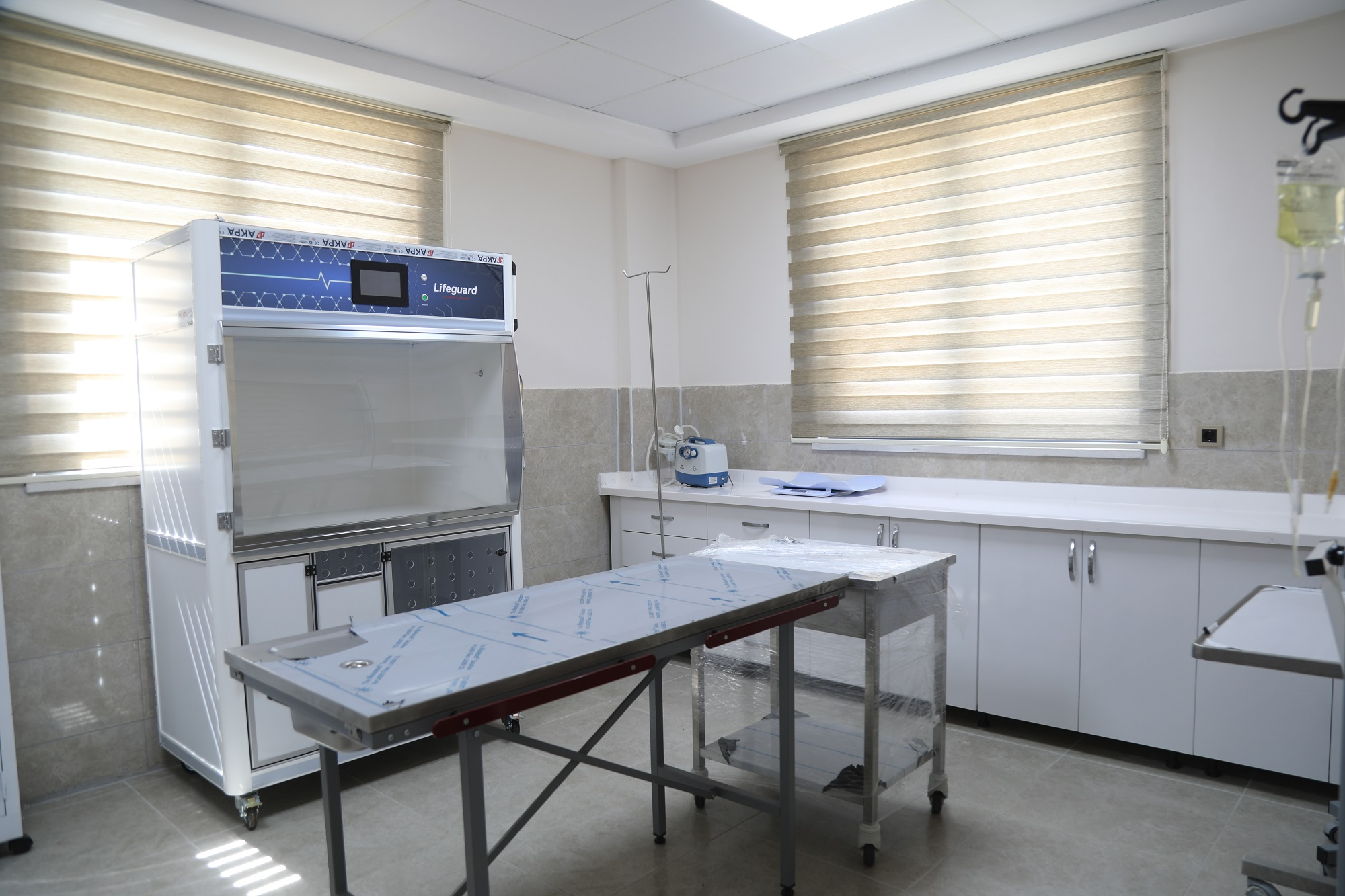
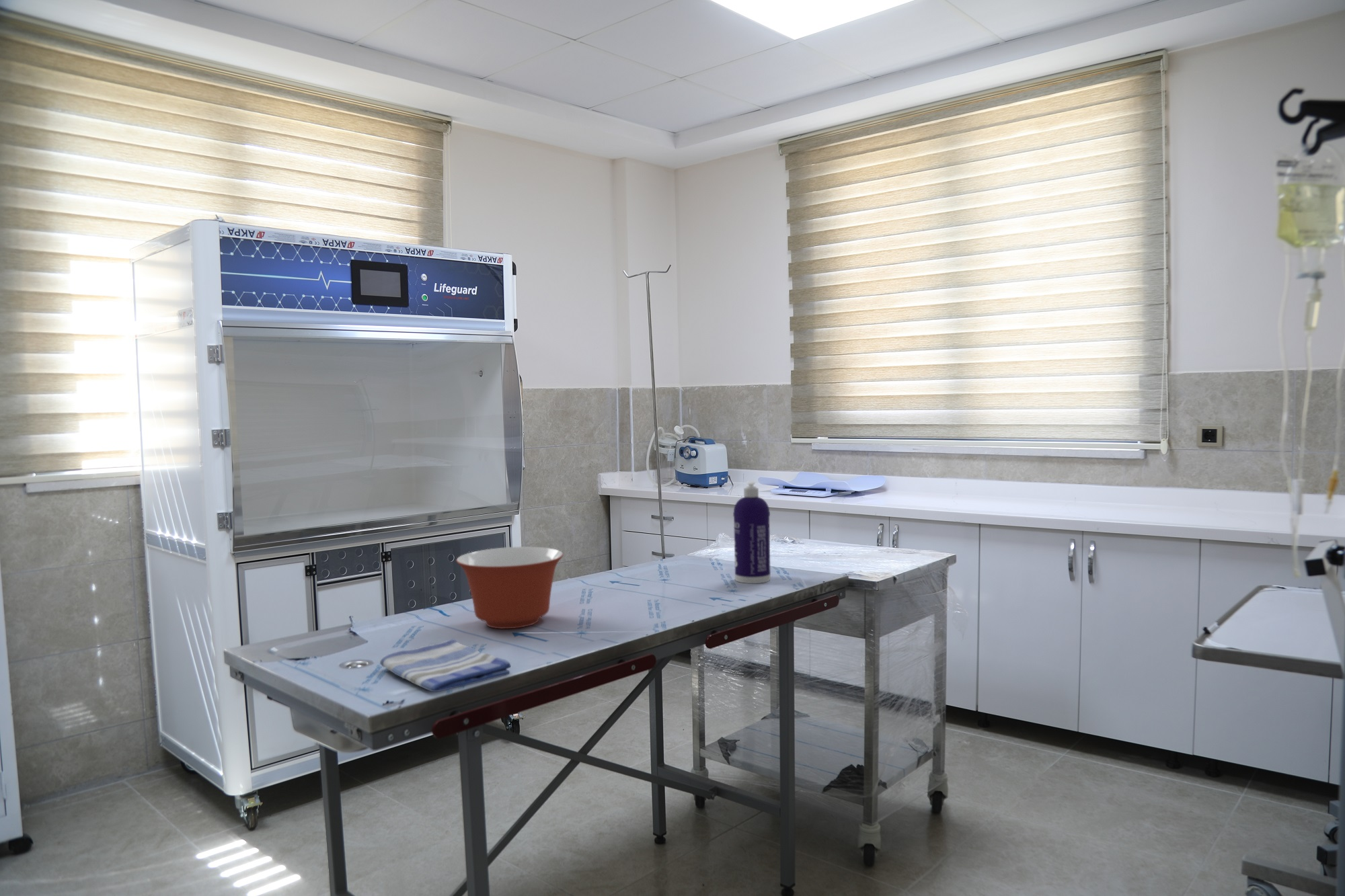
+ spray bottle (752, 530)
+ mixing bowl (511, 589)
+ dish towel (445, 663)
